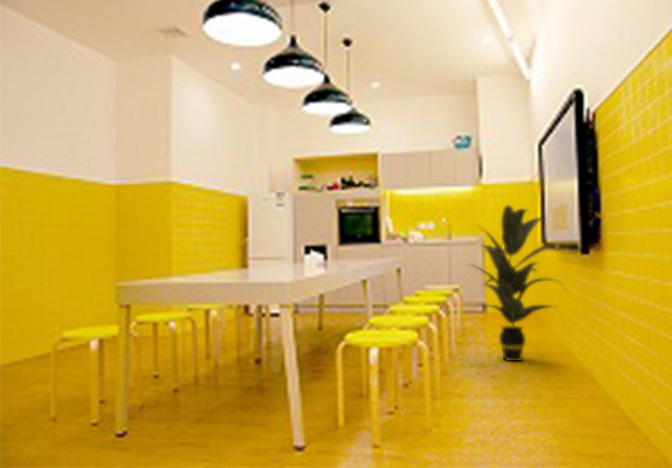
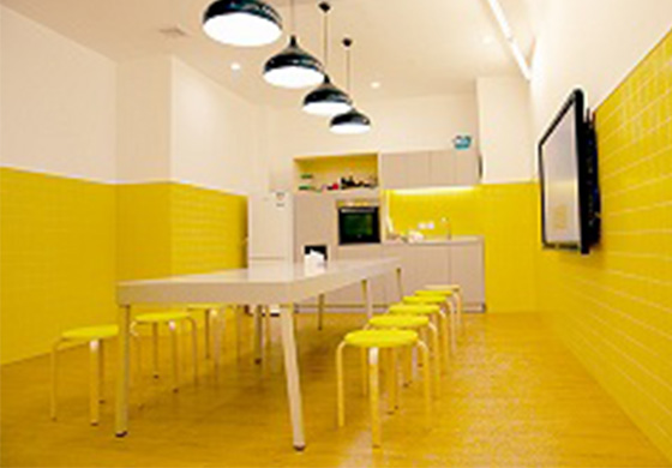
- indoor plant (514, 280)
